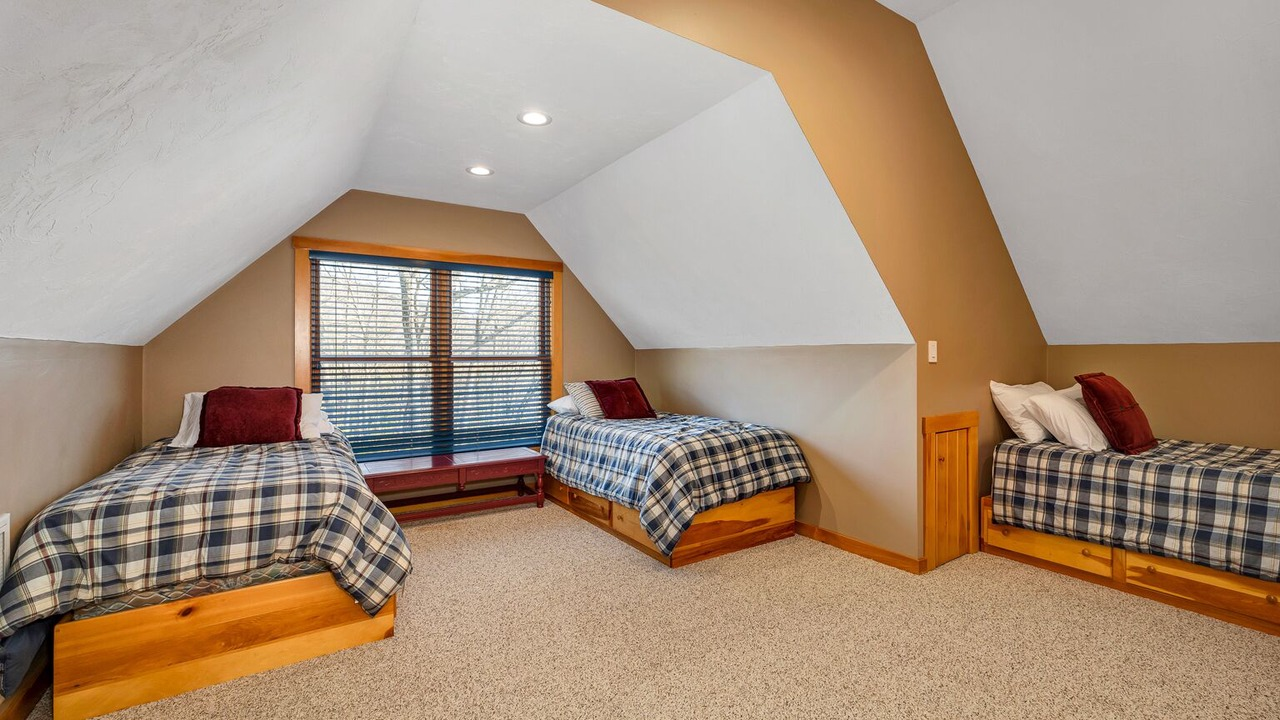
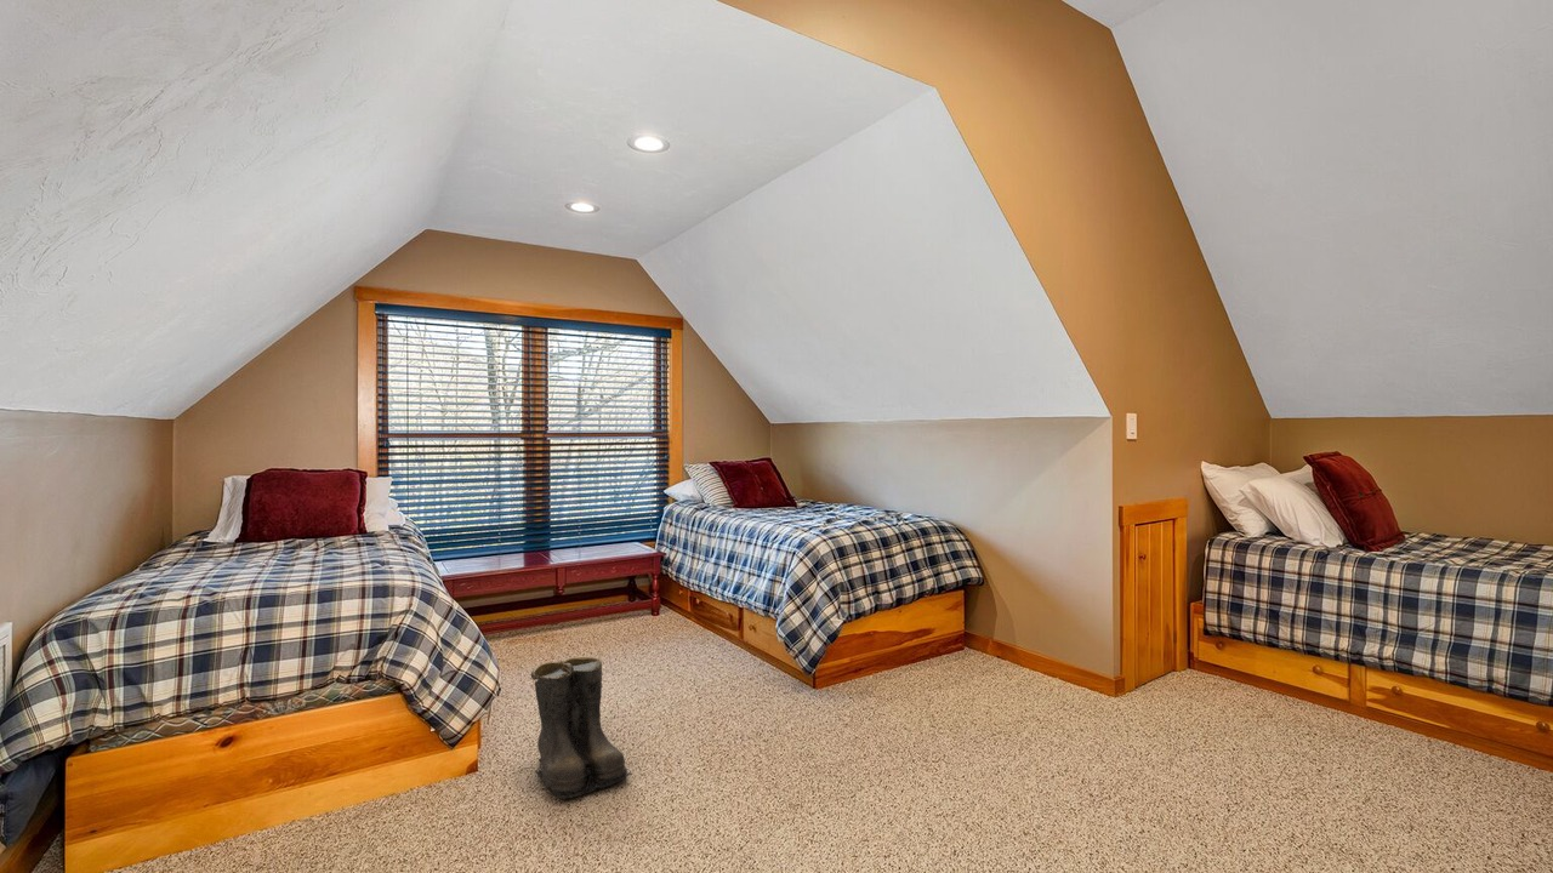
+ boots (576, 720)
